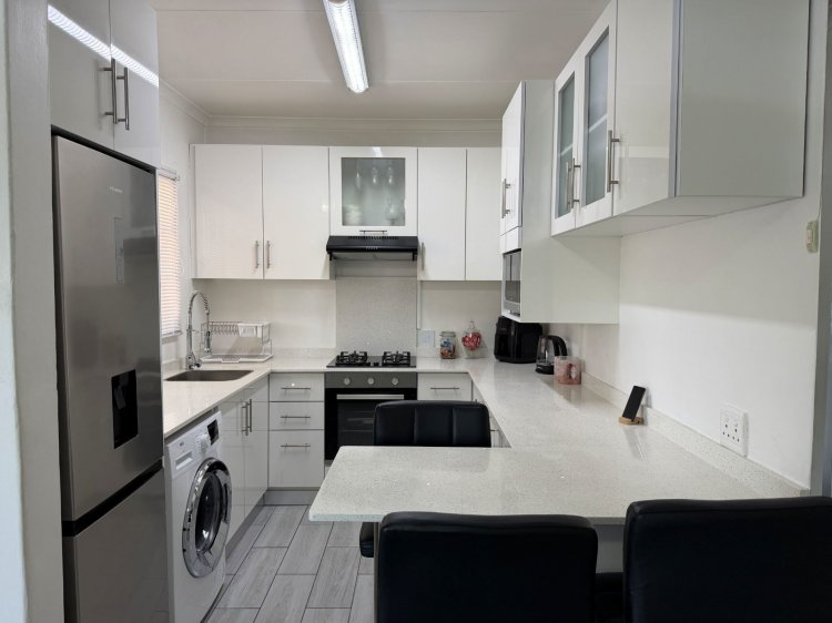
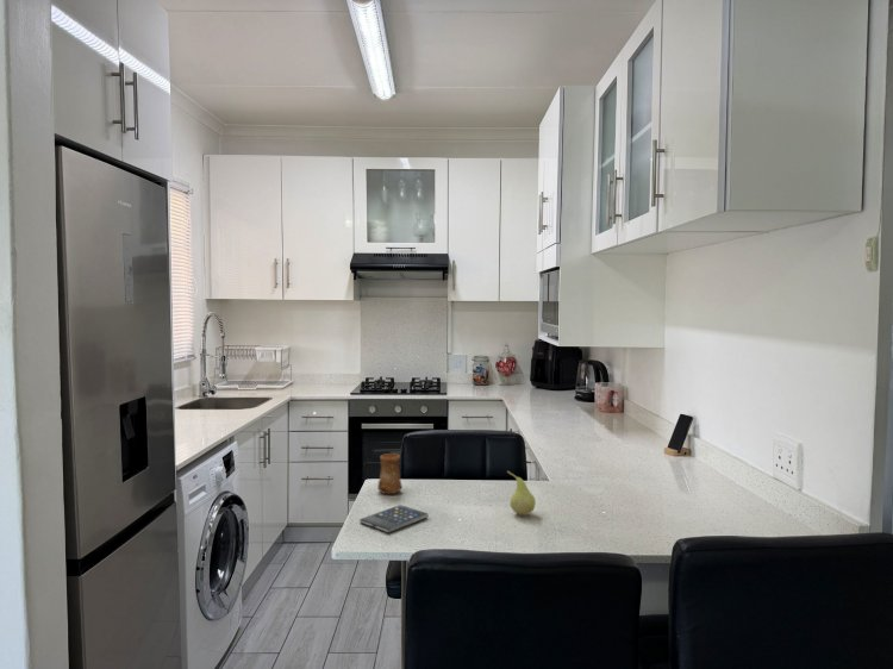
+ cup (389, 473)
+ fruit (520, 493)
+ smartphone (394, 518)
